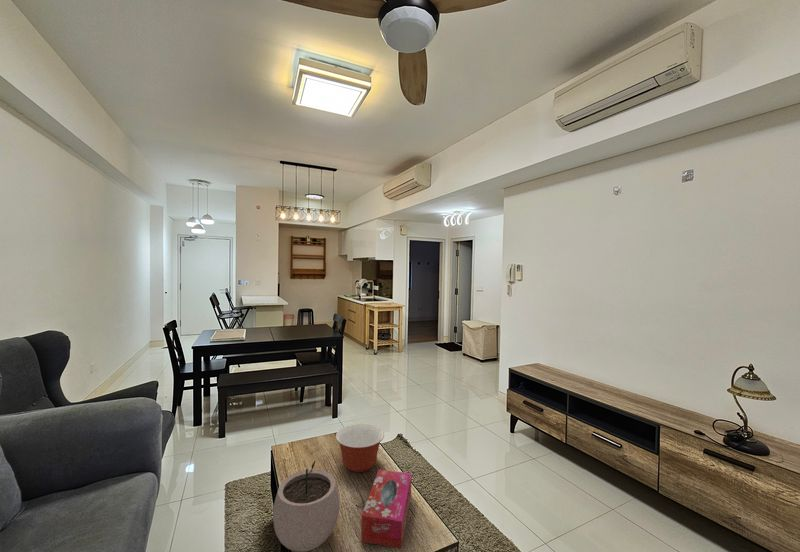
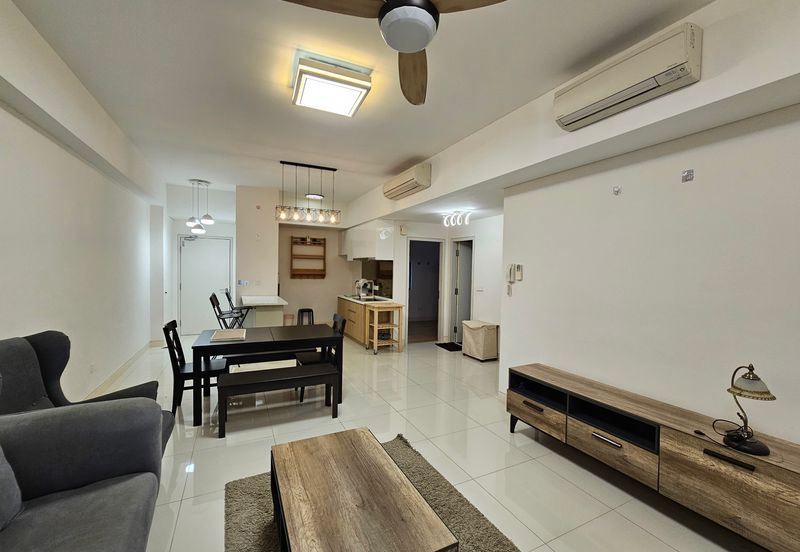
- plant pot (307, 501)
- tissue box (388, 504)
- mixing bowl (359, 449)
